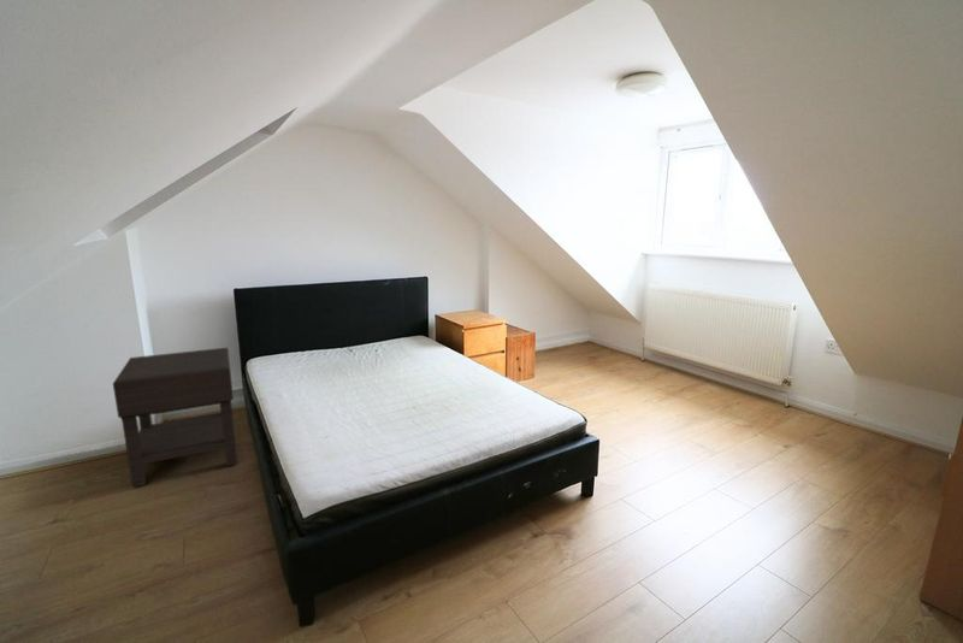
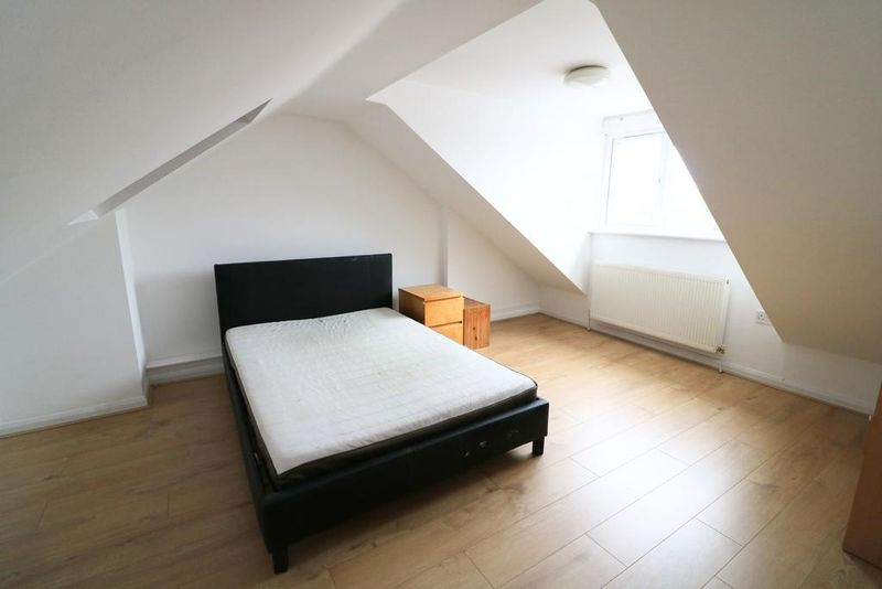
- nightstand (183, 408)
